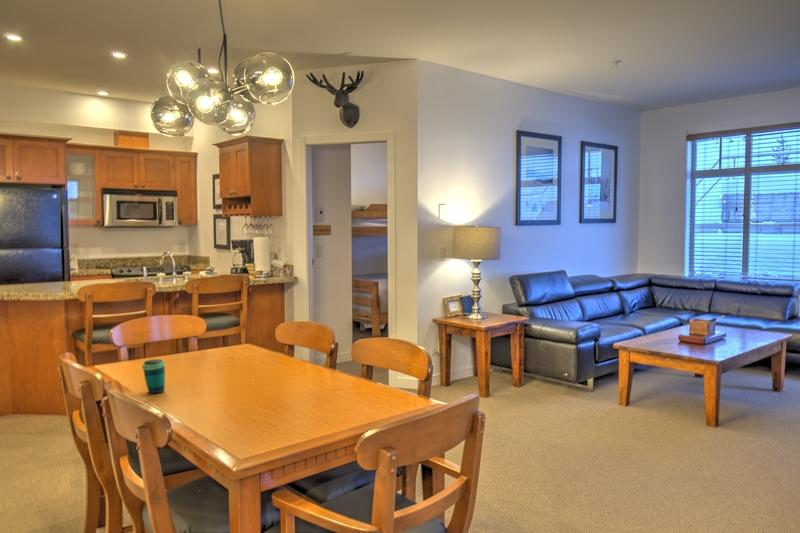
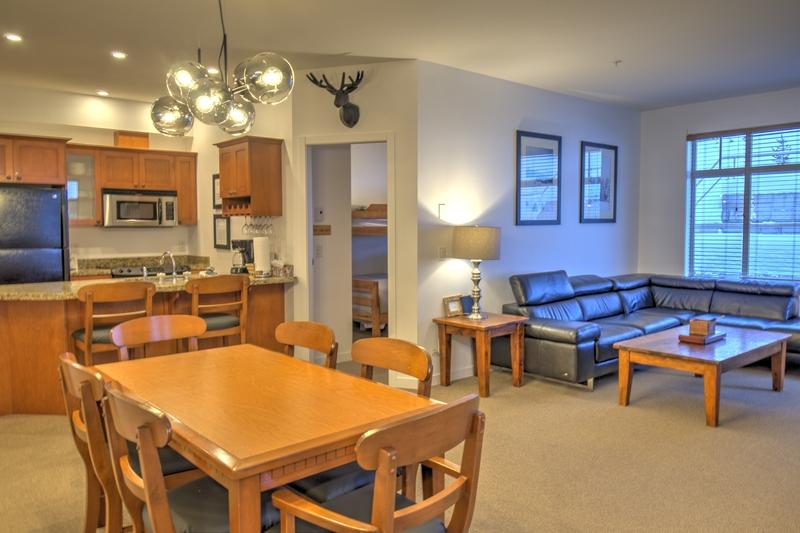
- cup (154, 376)
